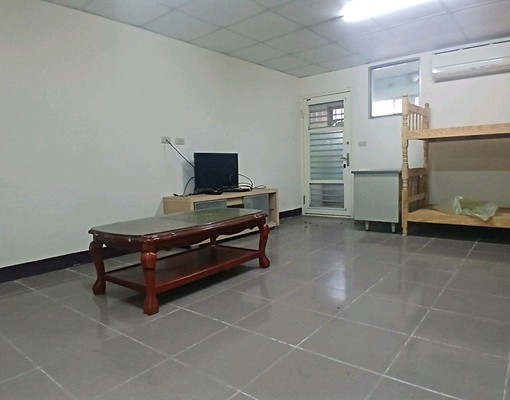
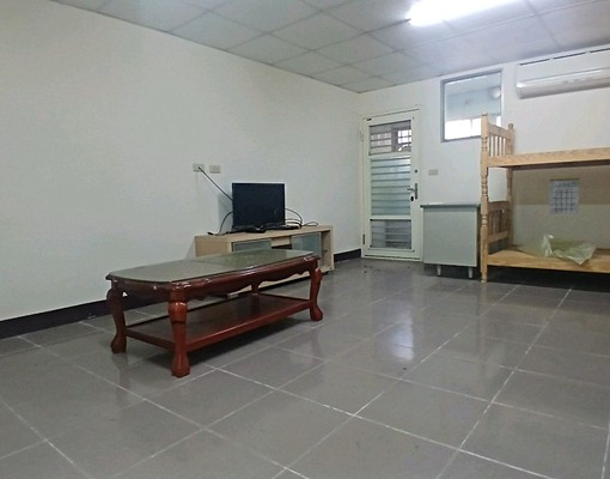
+ calendar (563, 192)
